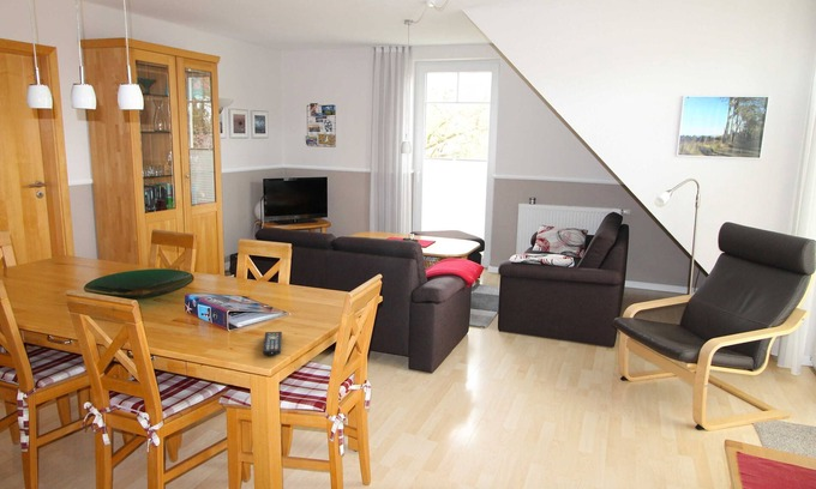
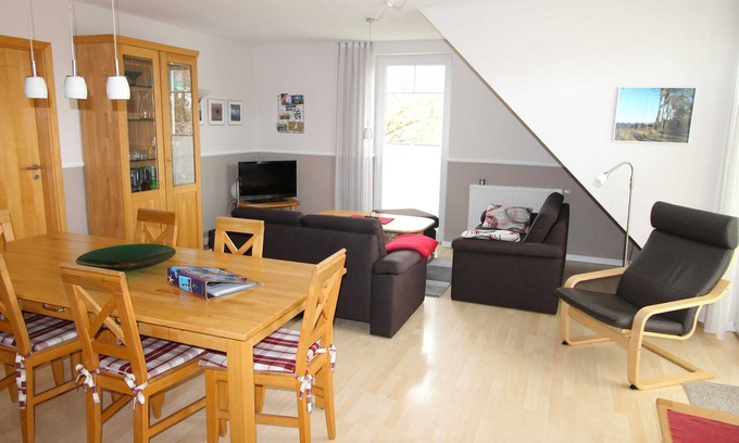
- remote control (272, 342)
